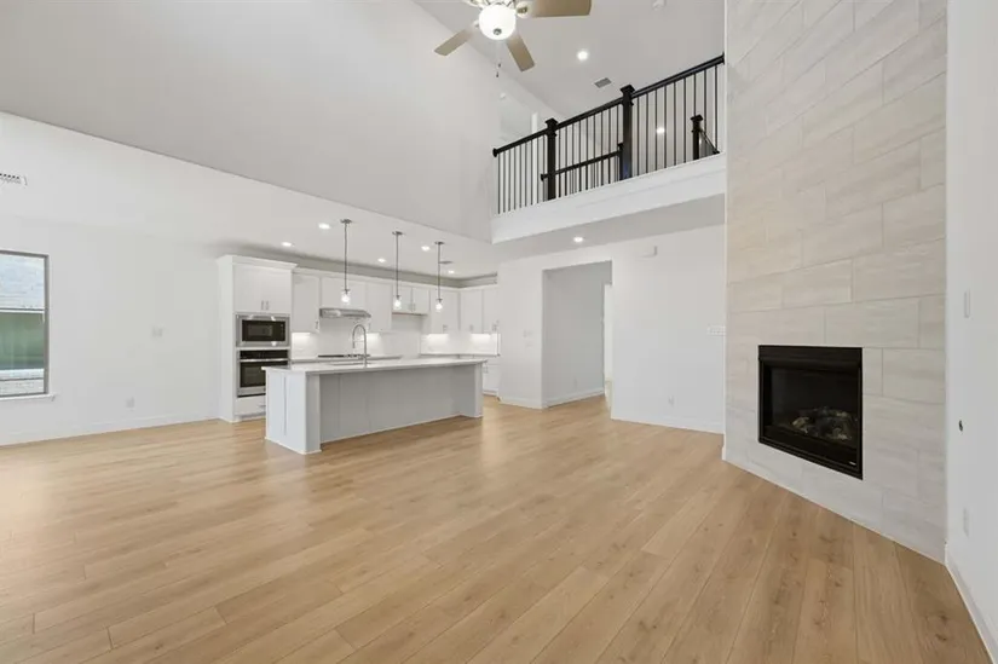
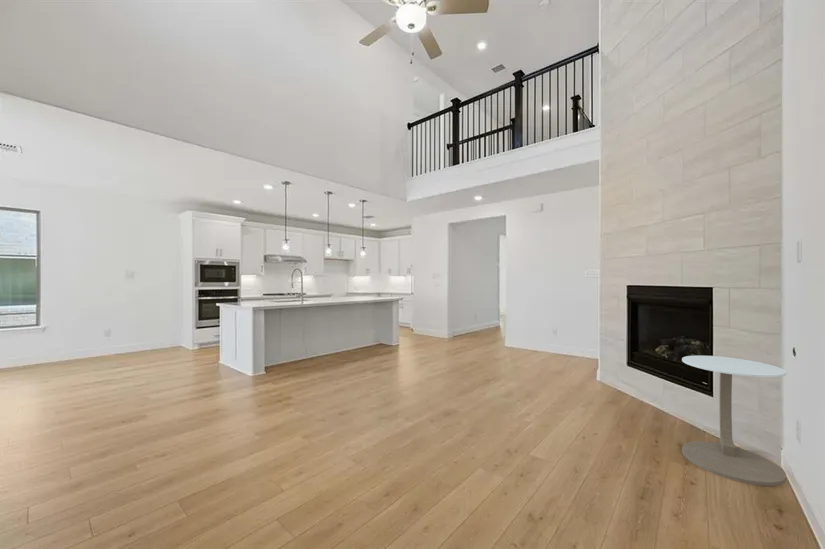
+ side table (729, 411)
